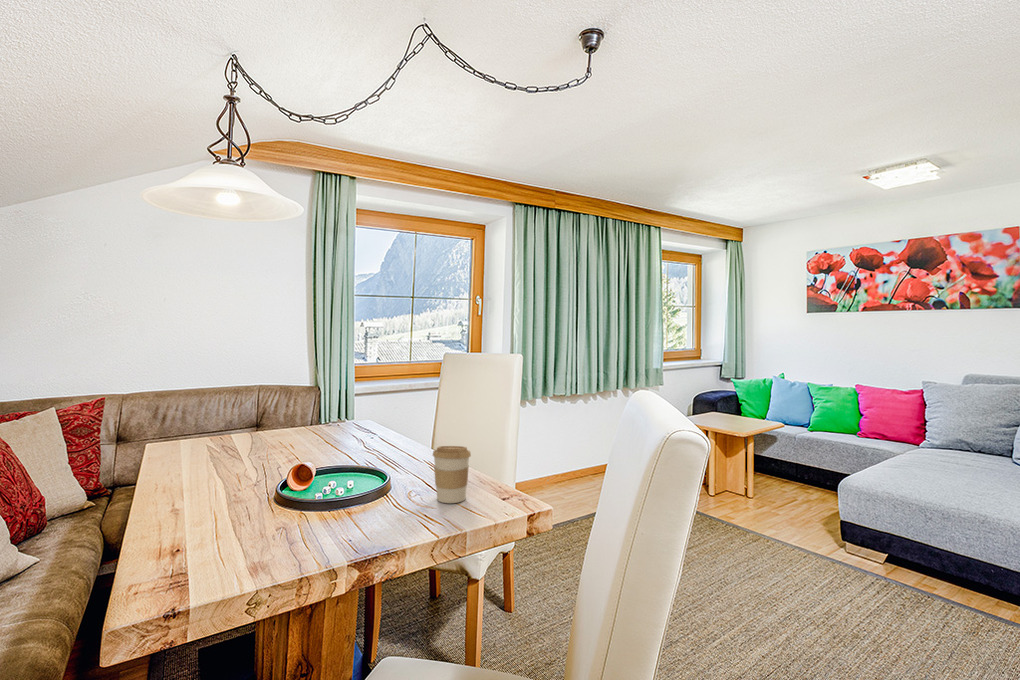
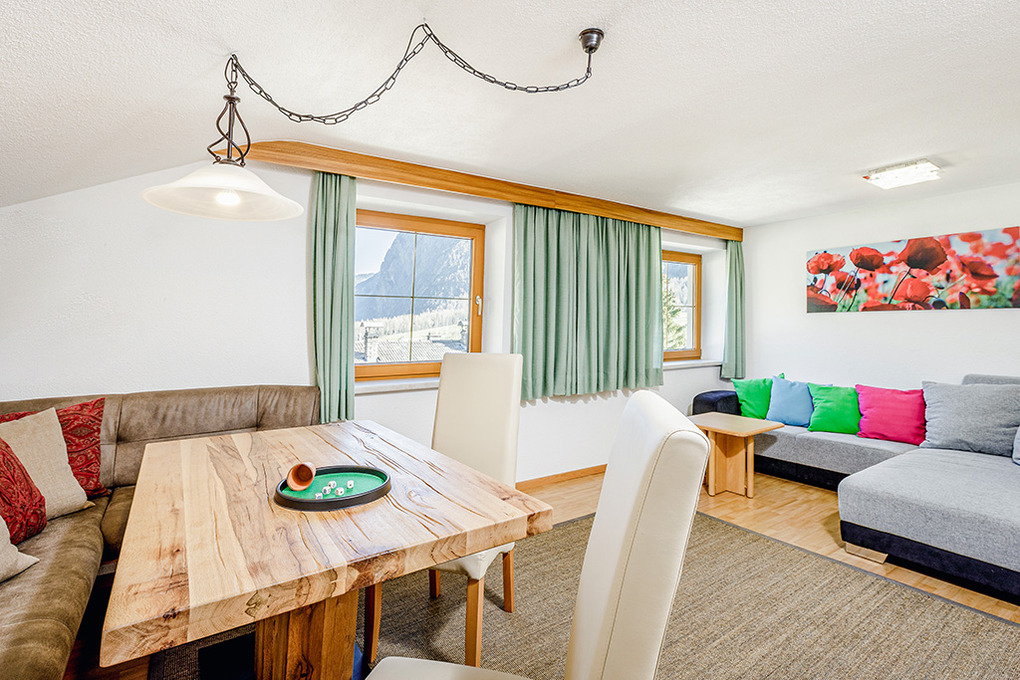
- coffee cup (451, 471)
